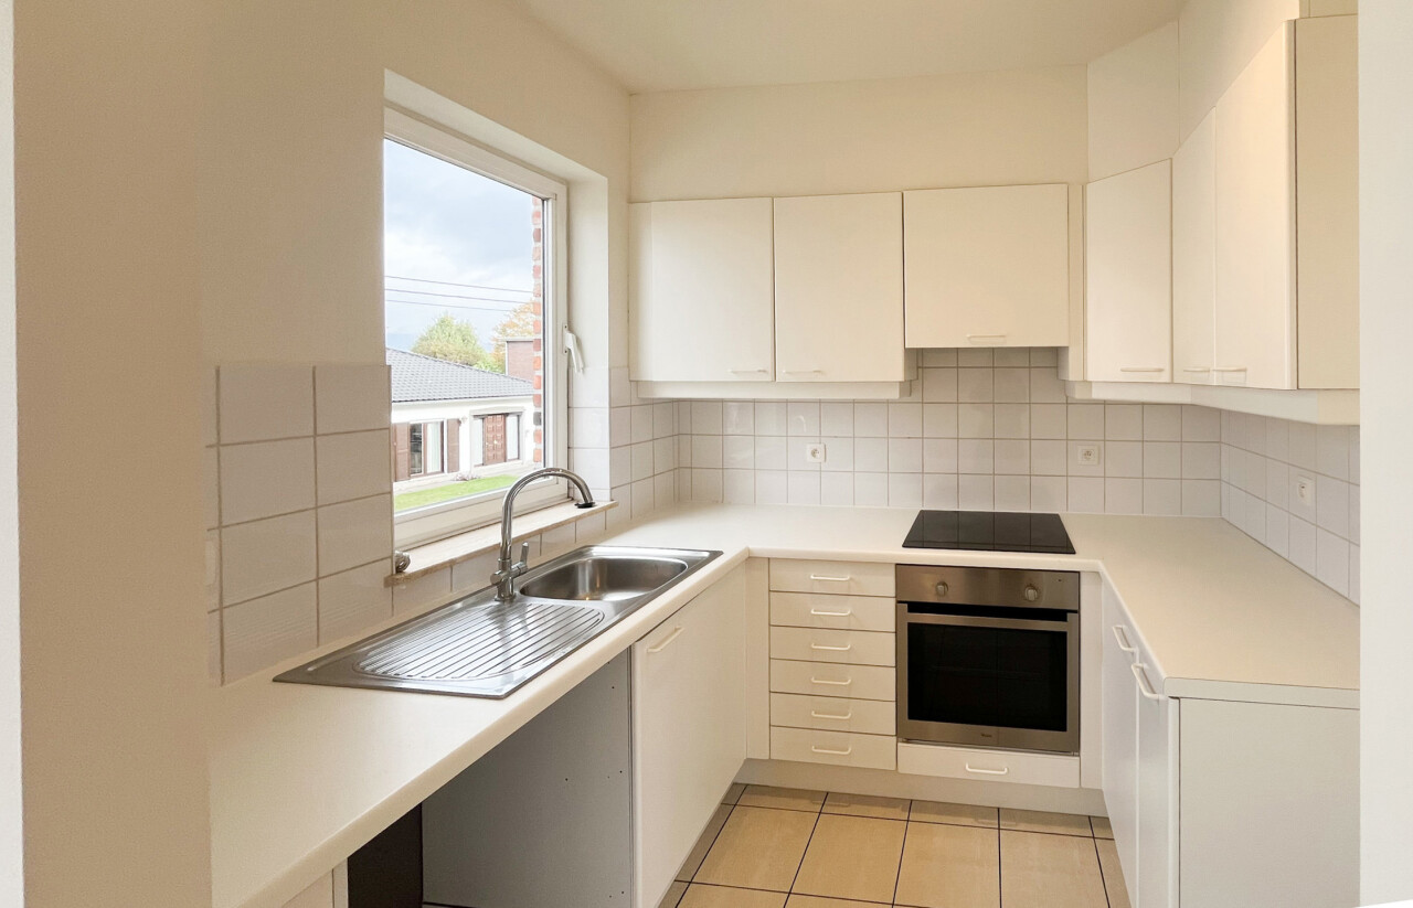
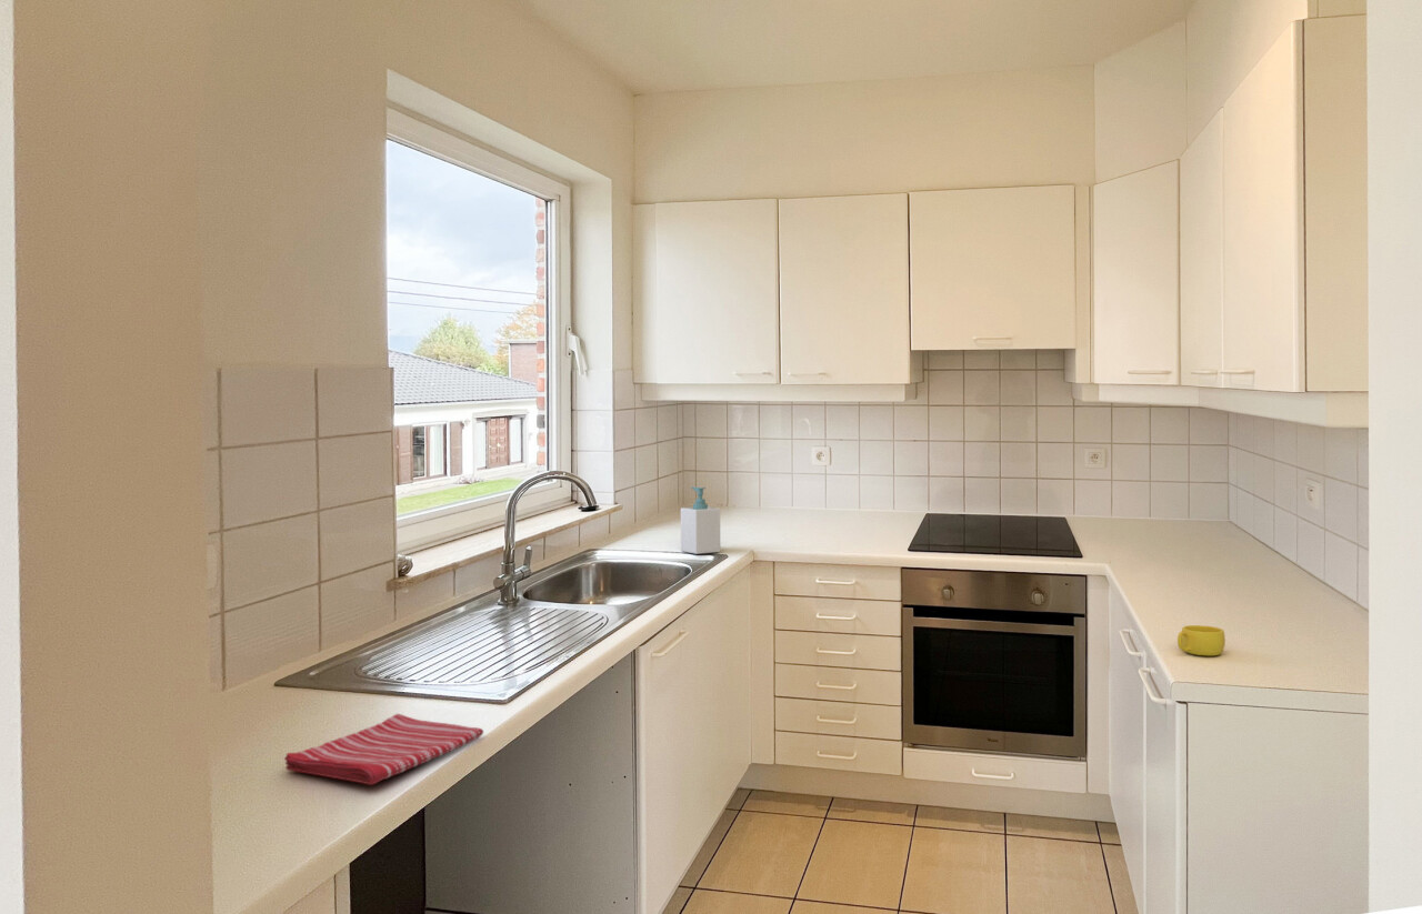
+ soap bottle (700, 519)
+ cup (1198, 641)
+ dish towel (387, 745)
